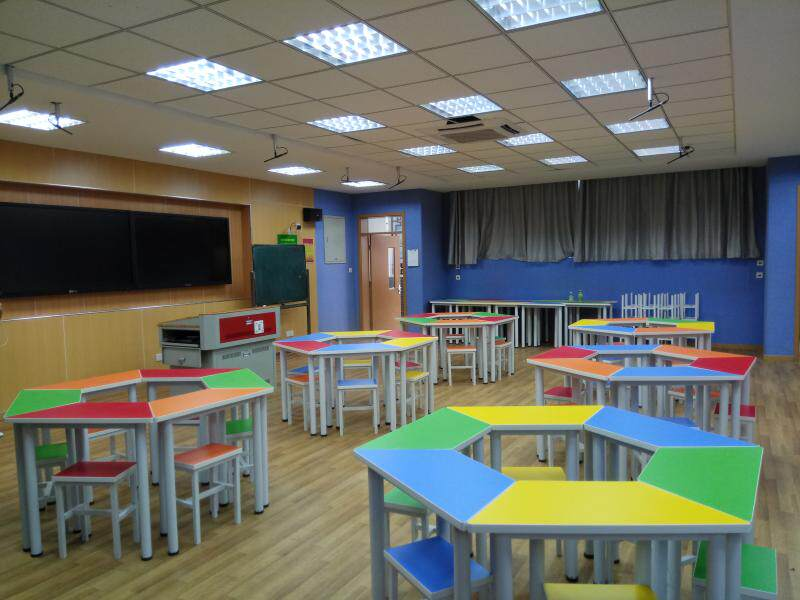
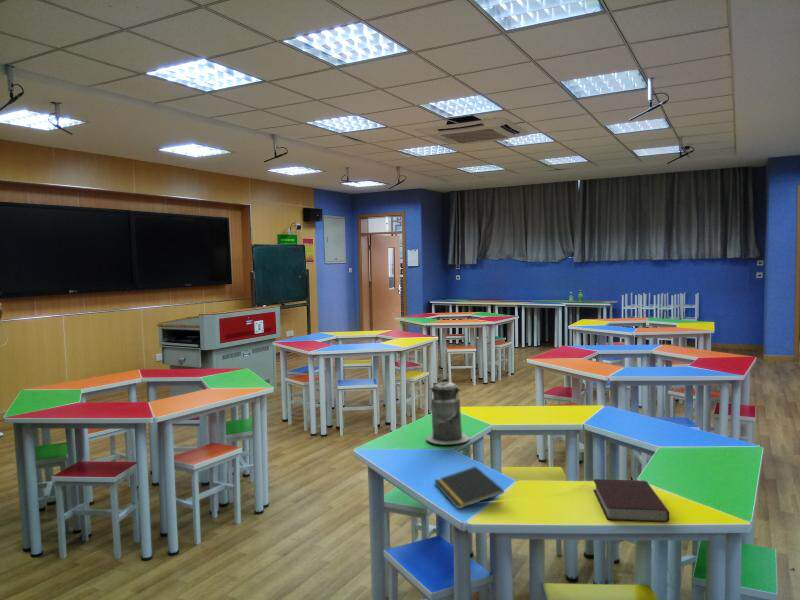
+ book (628, 499)
+ notepad (467, 486)
+ canister (446, 408)
